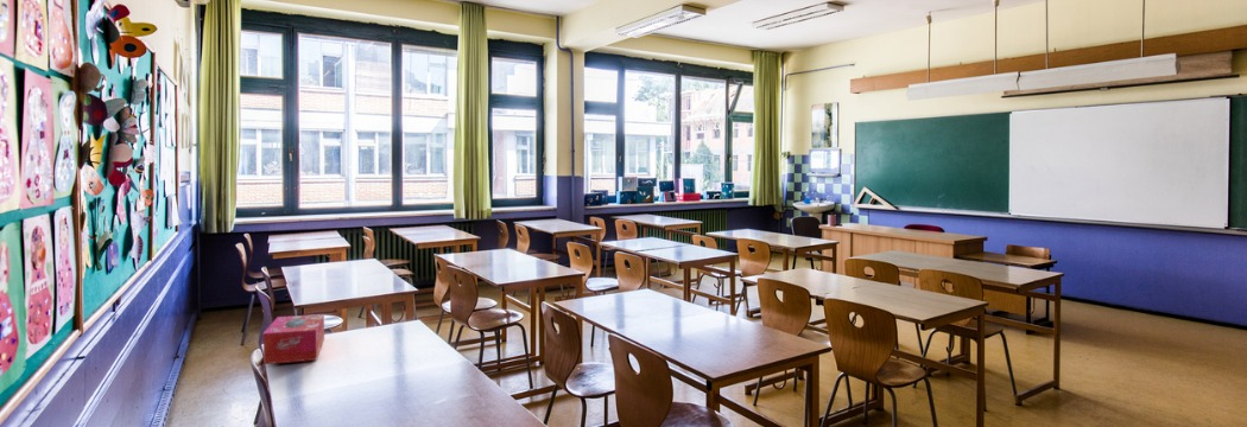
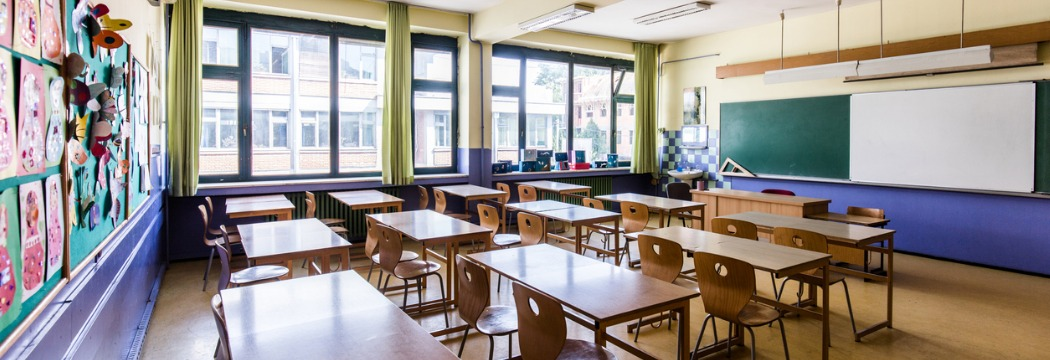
- tissue box (296, 337)
